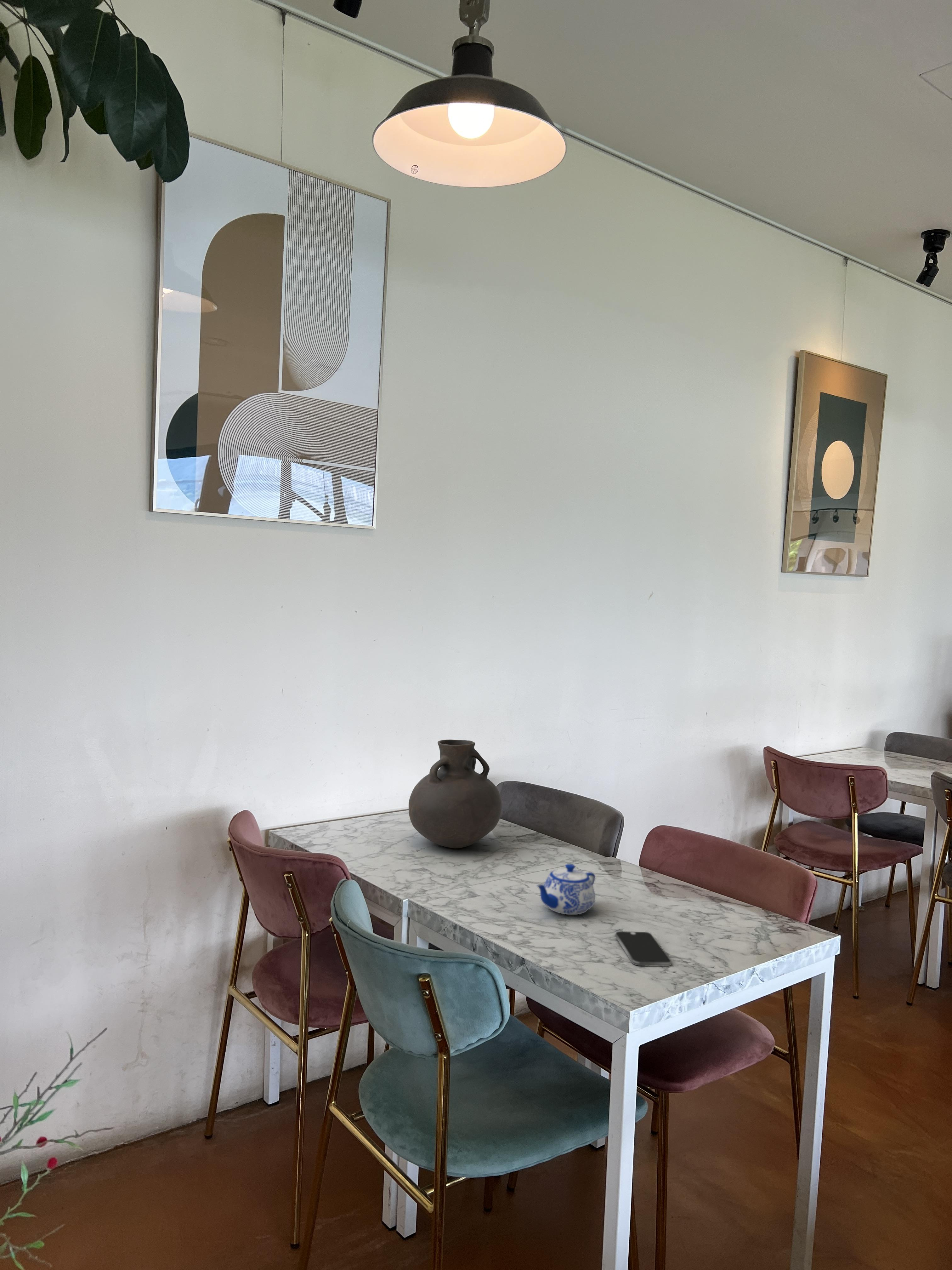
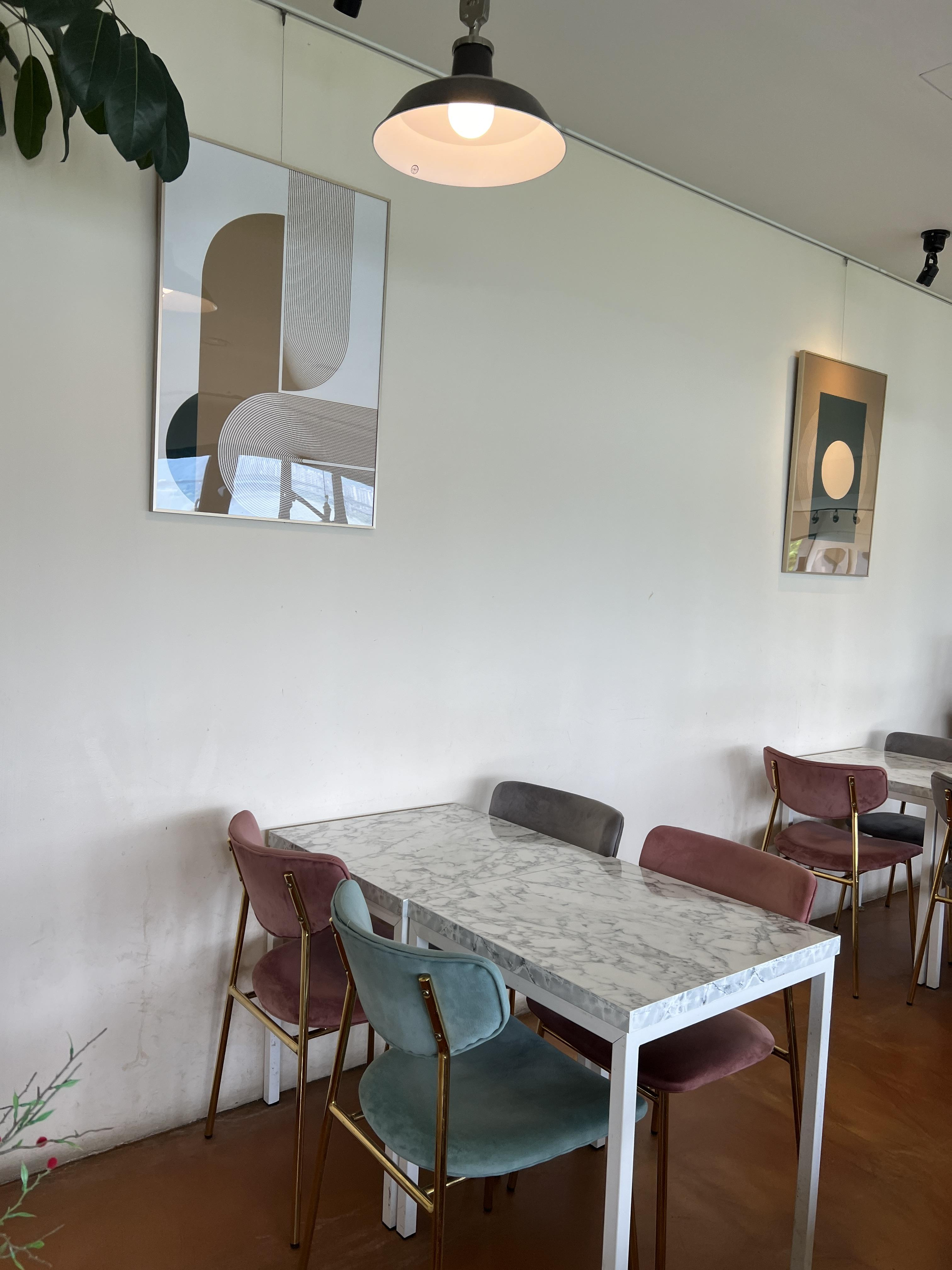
- smartphone (642, 948)
- vase (456, 792)
- teapot (566, 888)
